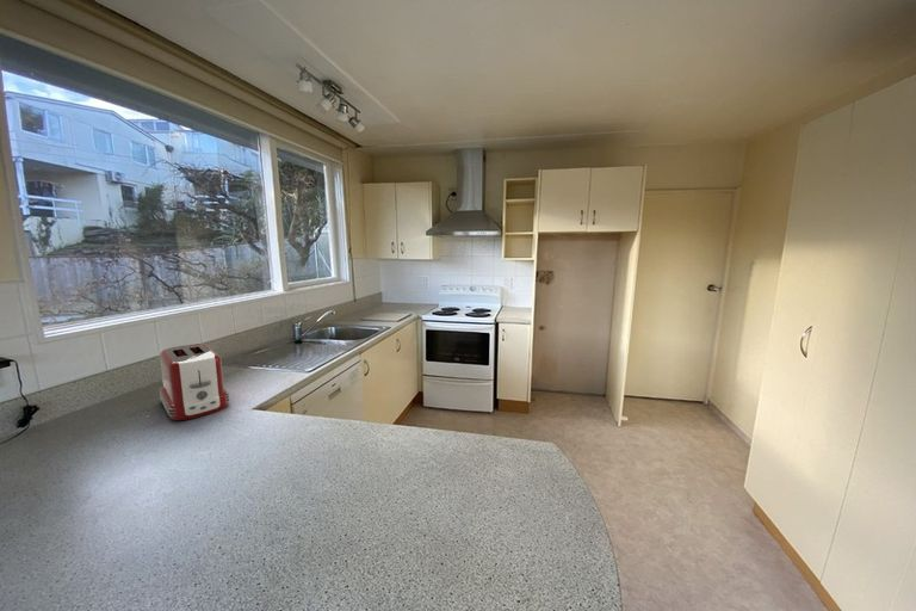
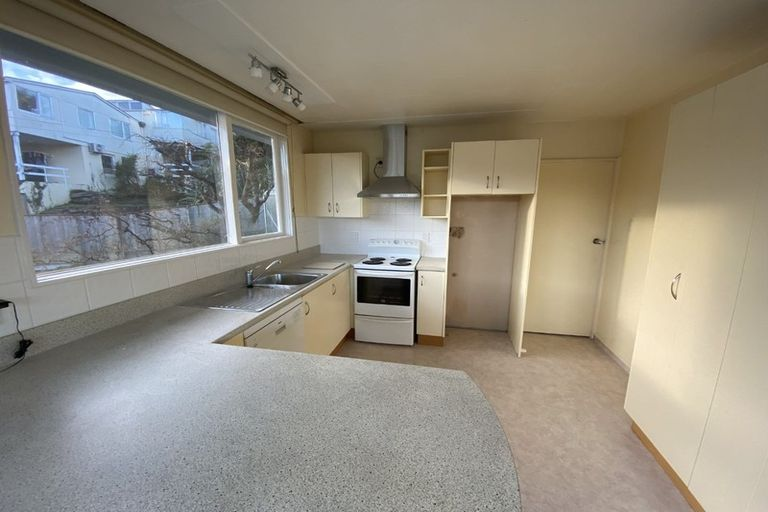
- toaster (192, 377)
